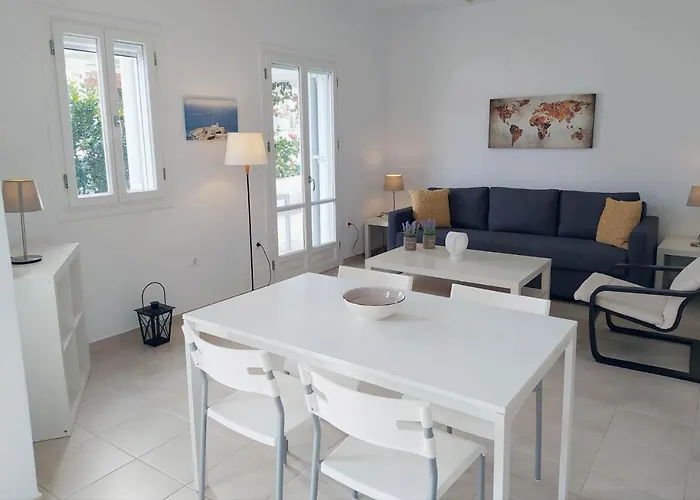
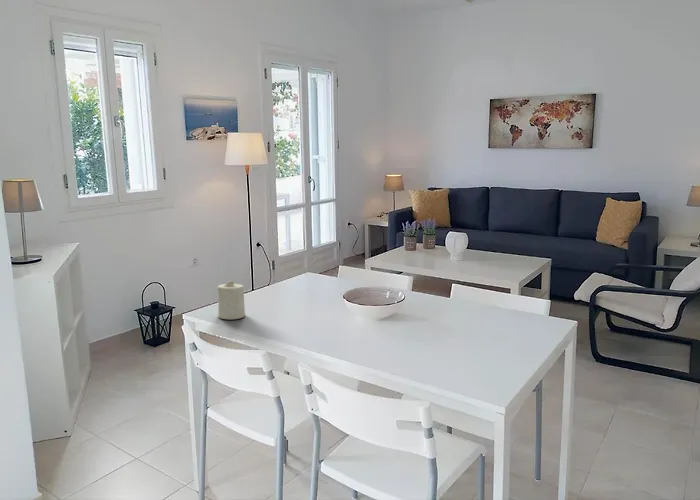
+ candle (230, 298)
